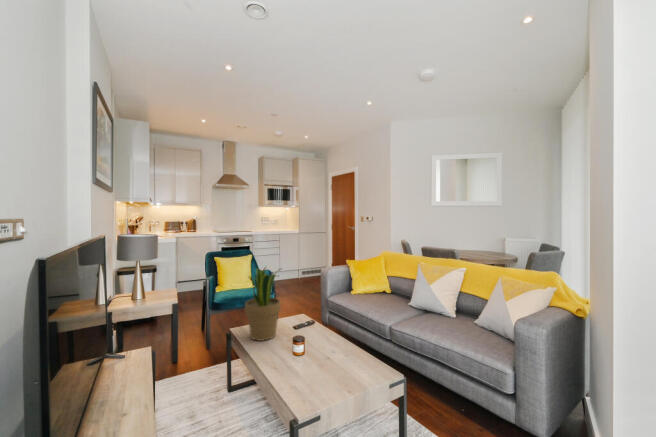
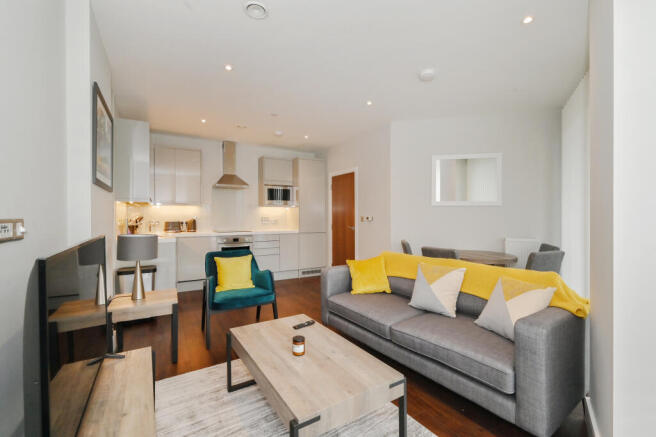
- potted plant (266, 300)
